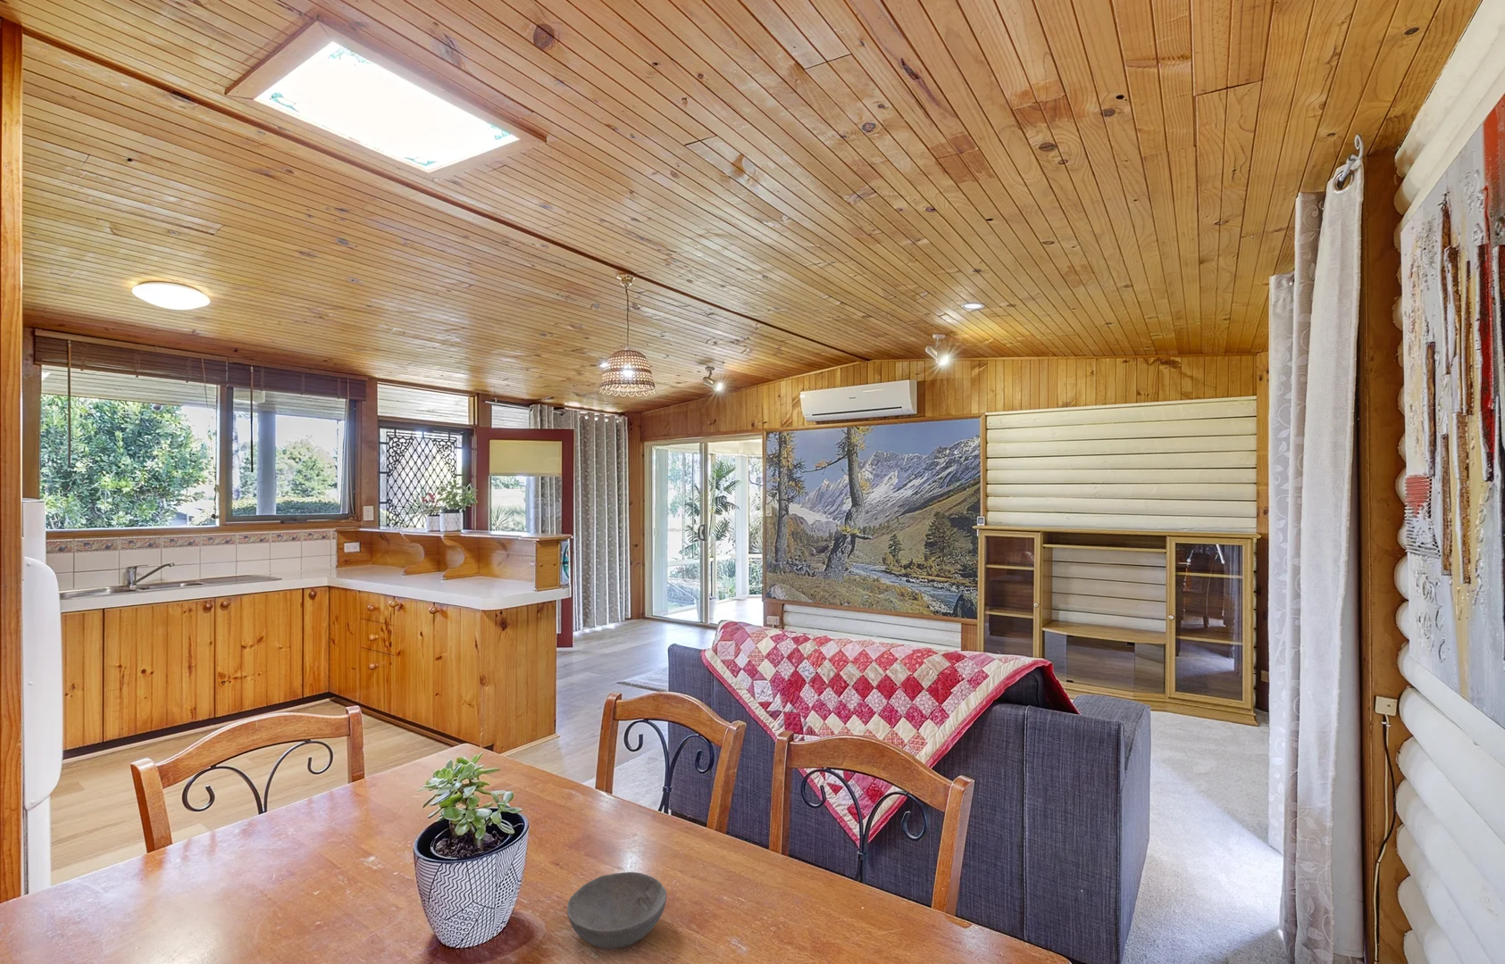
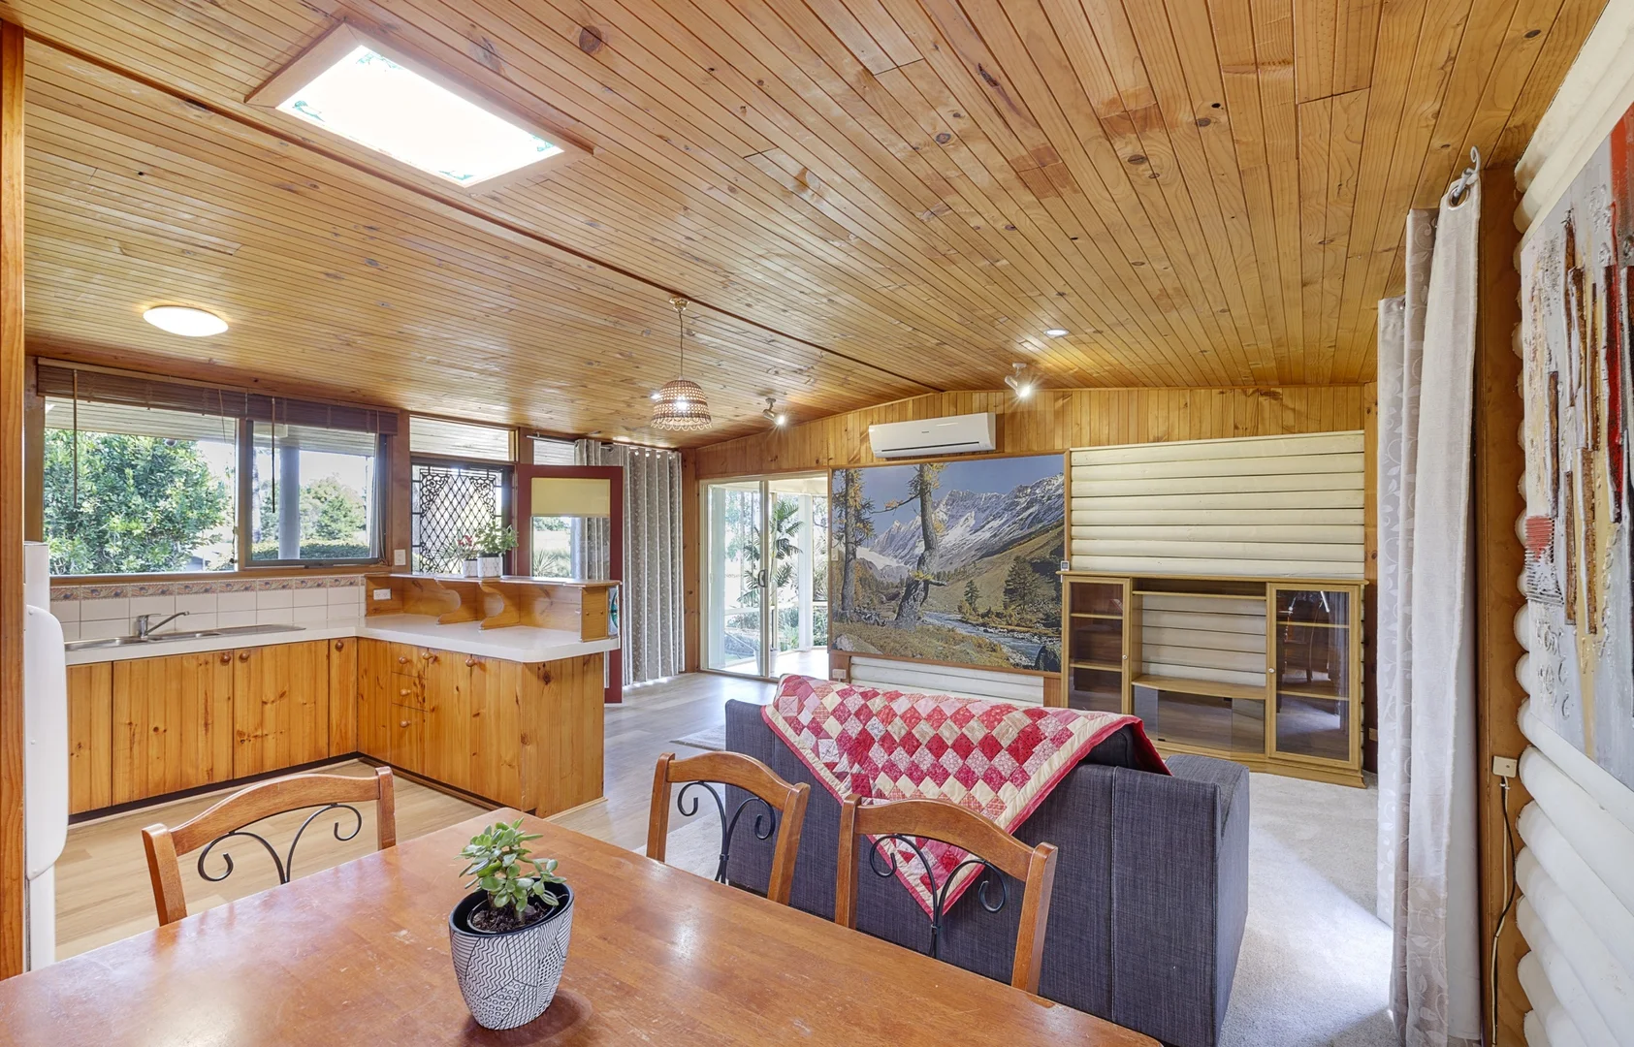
- bowl (616, 914)
